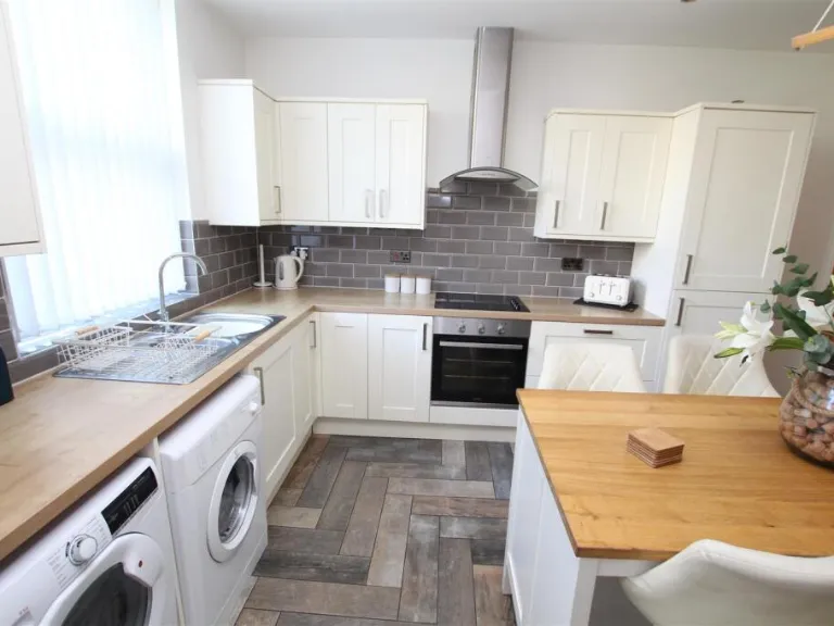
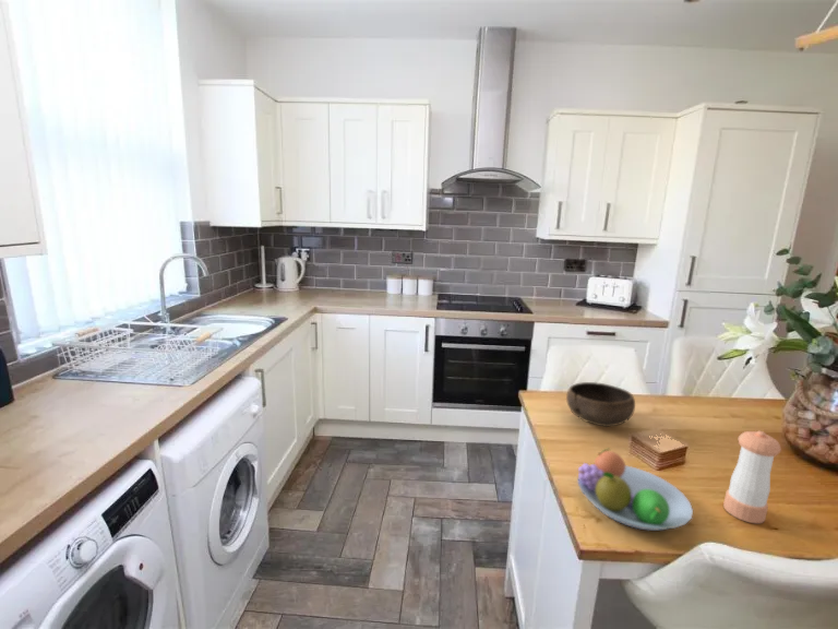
+ fruit bowl (633, 485)
+ bowl (599, 404)
+ pepper shaker (752, 473)
